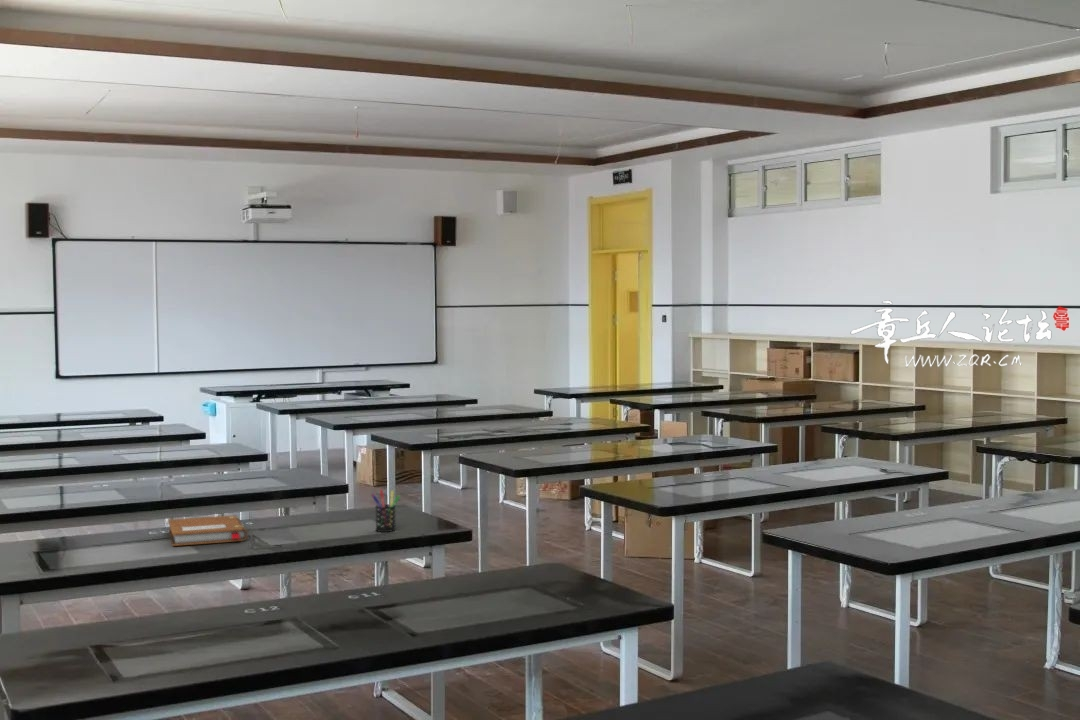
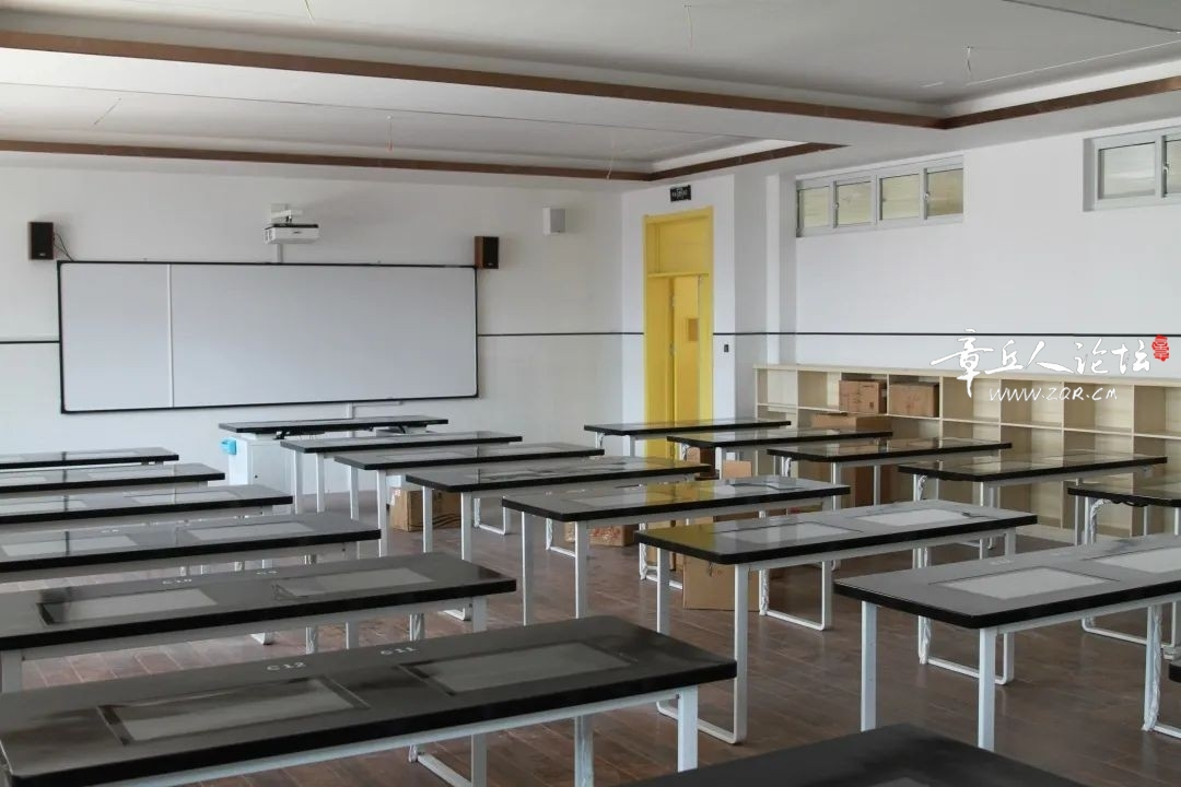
- notebook (207, 530)
- pen holder (387, 508)
